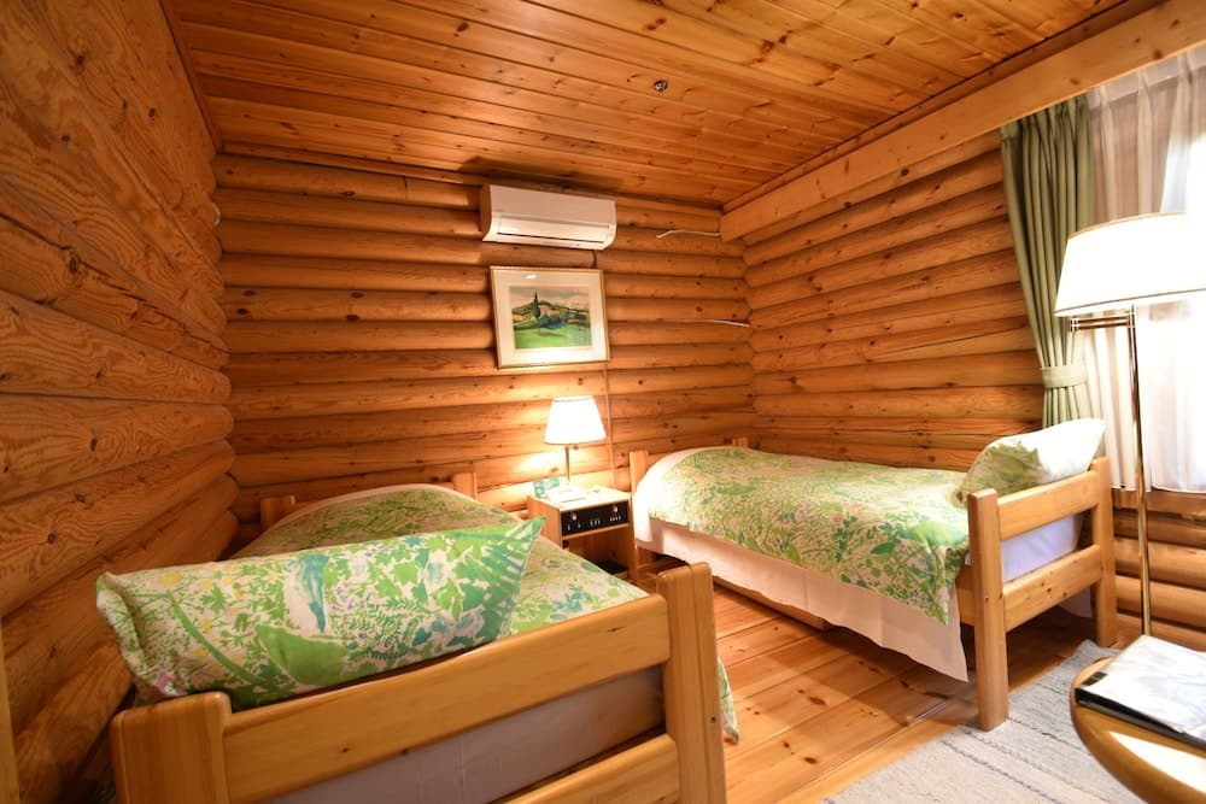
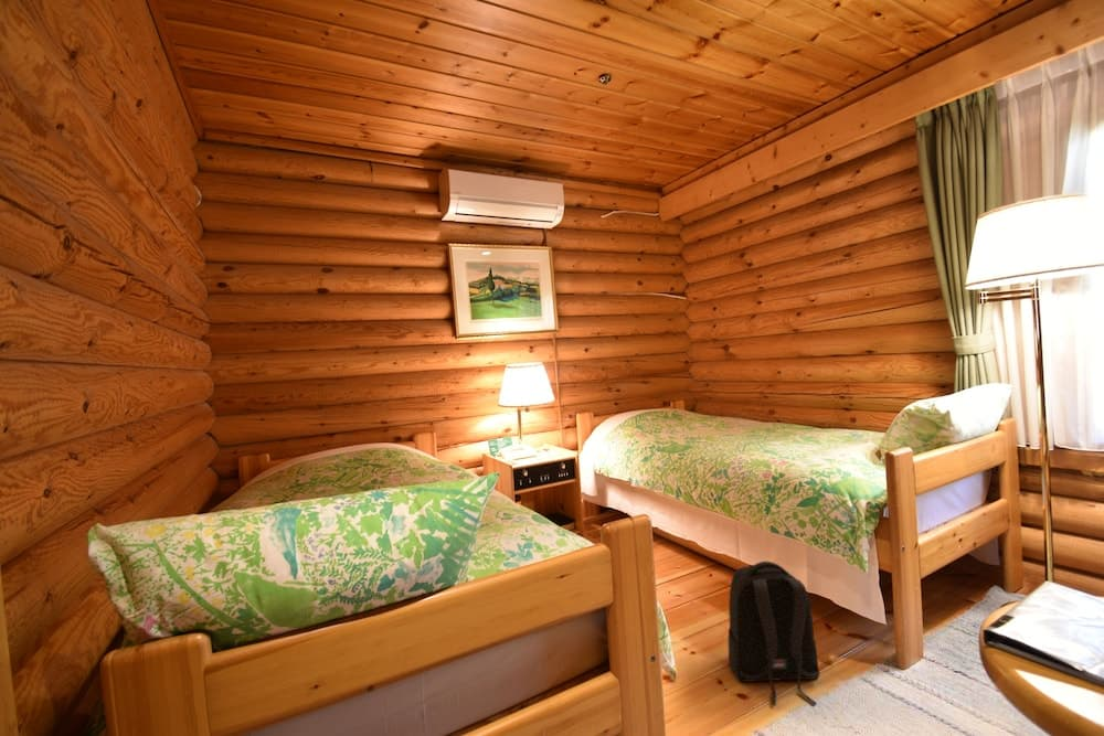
+ backpack (773, 621)
